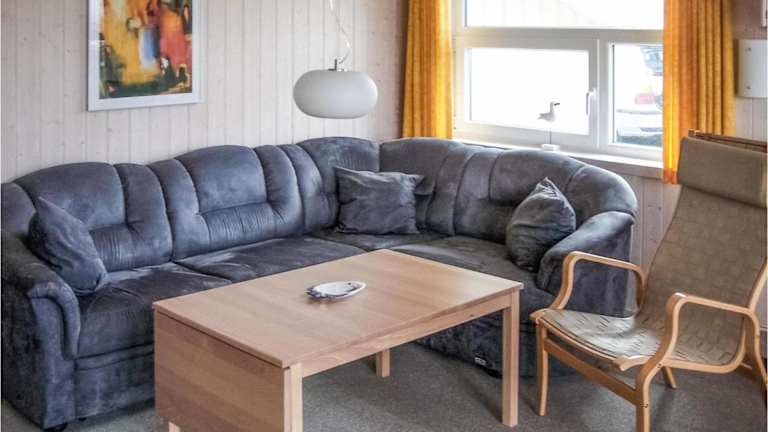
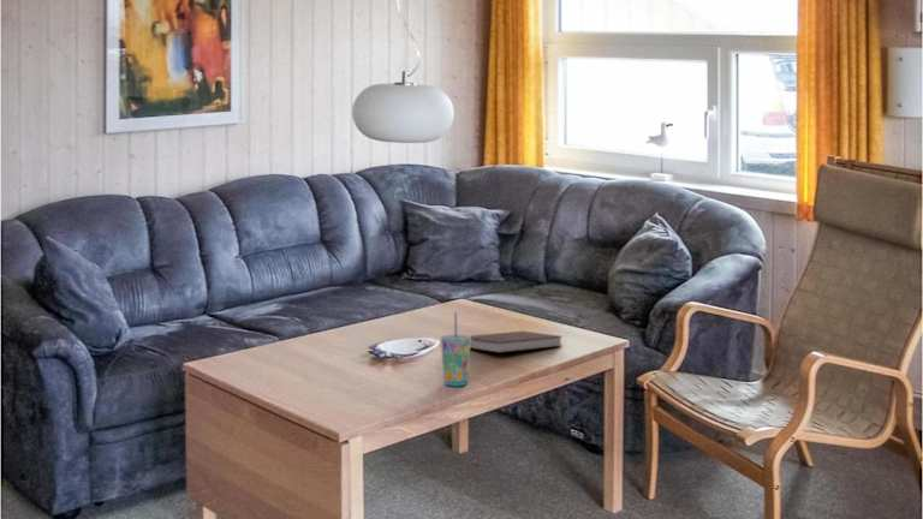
+ notebook (511, 341)
+ cup (455, 348)
